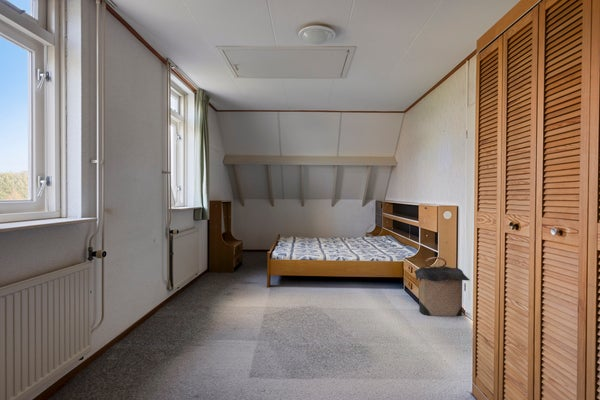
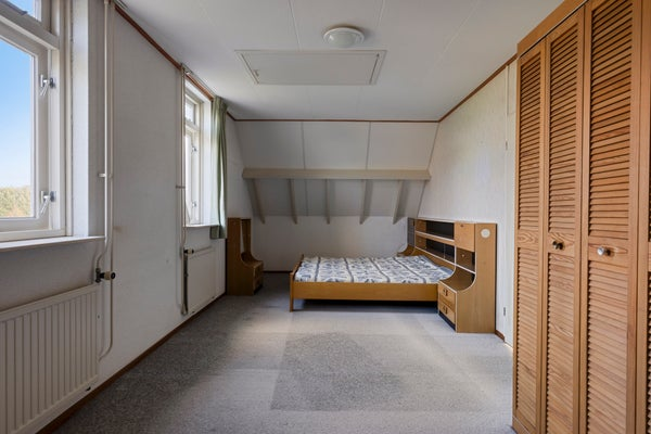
- laundry hamper (440, 284)
